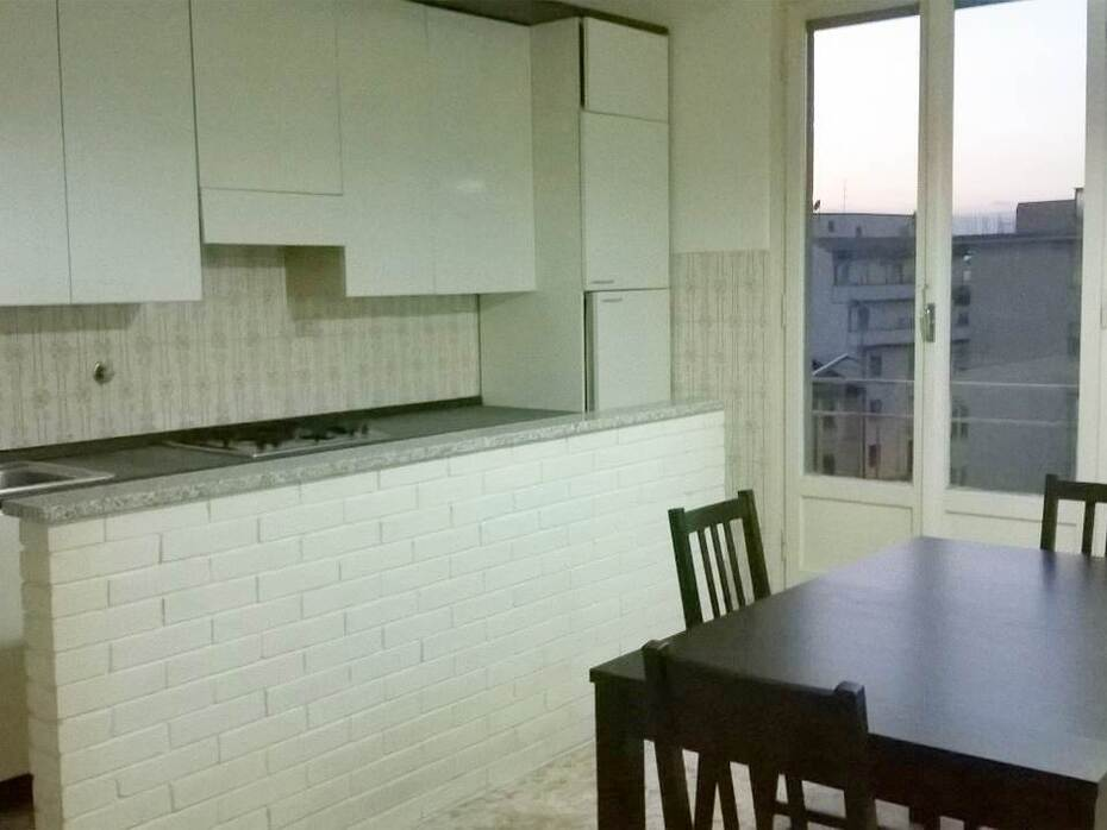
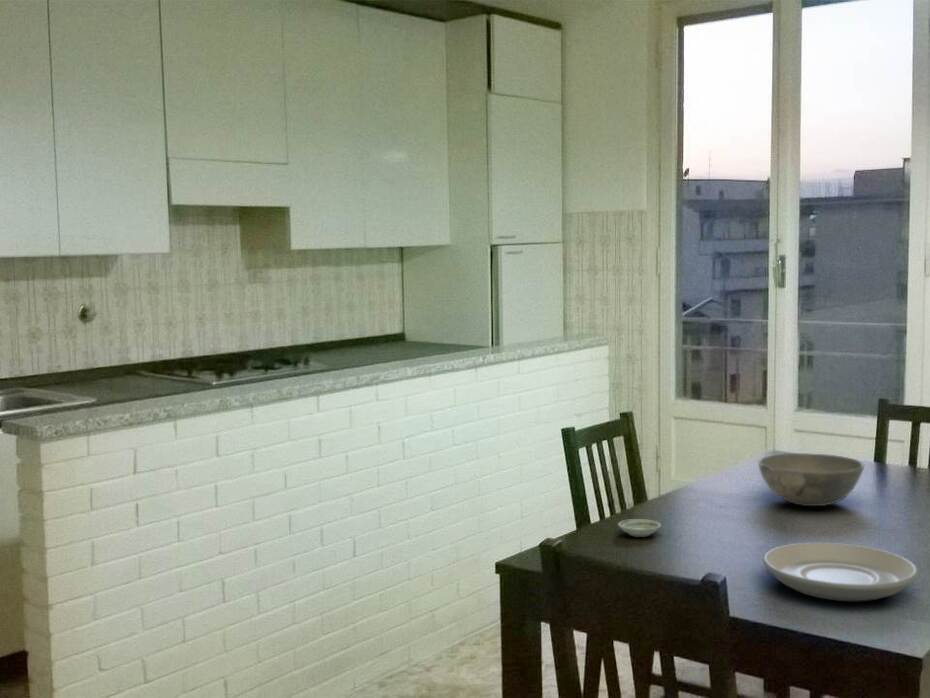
+ plate (838, 573)
+ bowl (810, 482)
+ saucer (639, 528)
